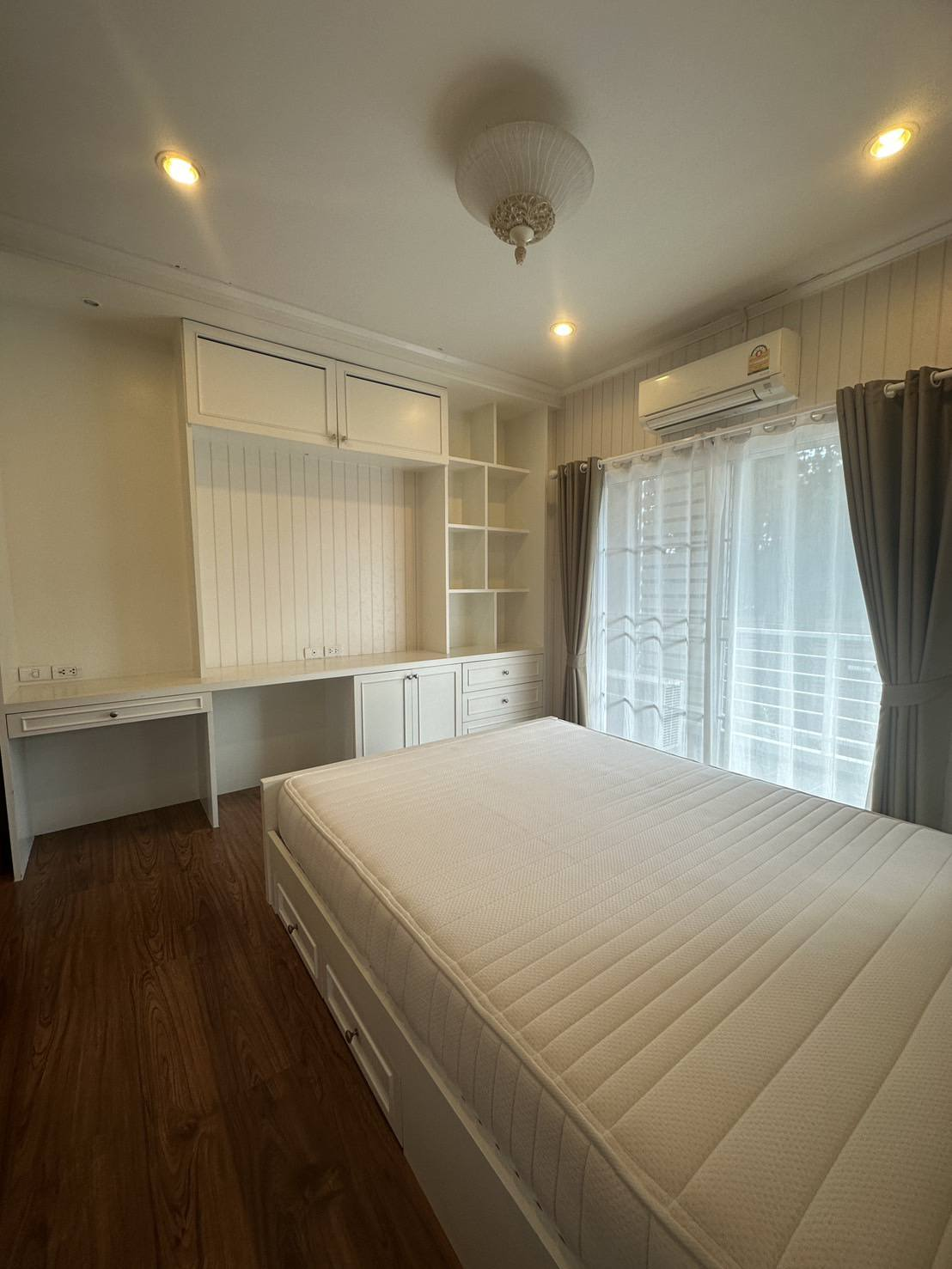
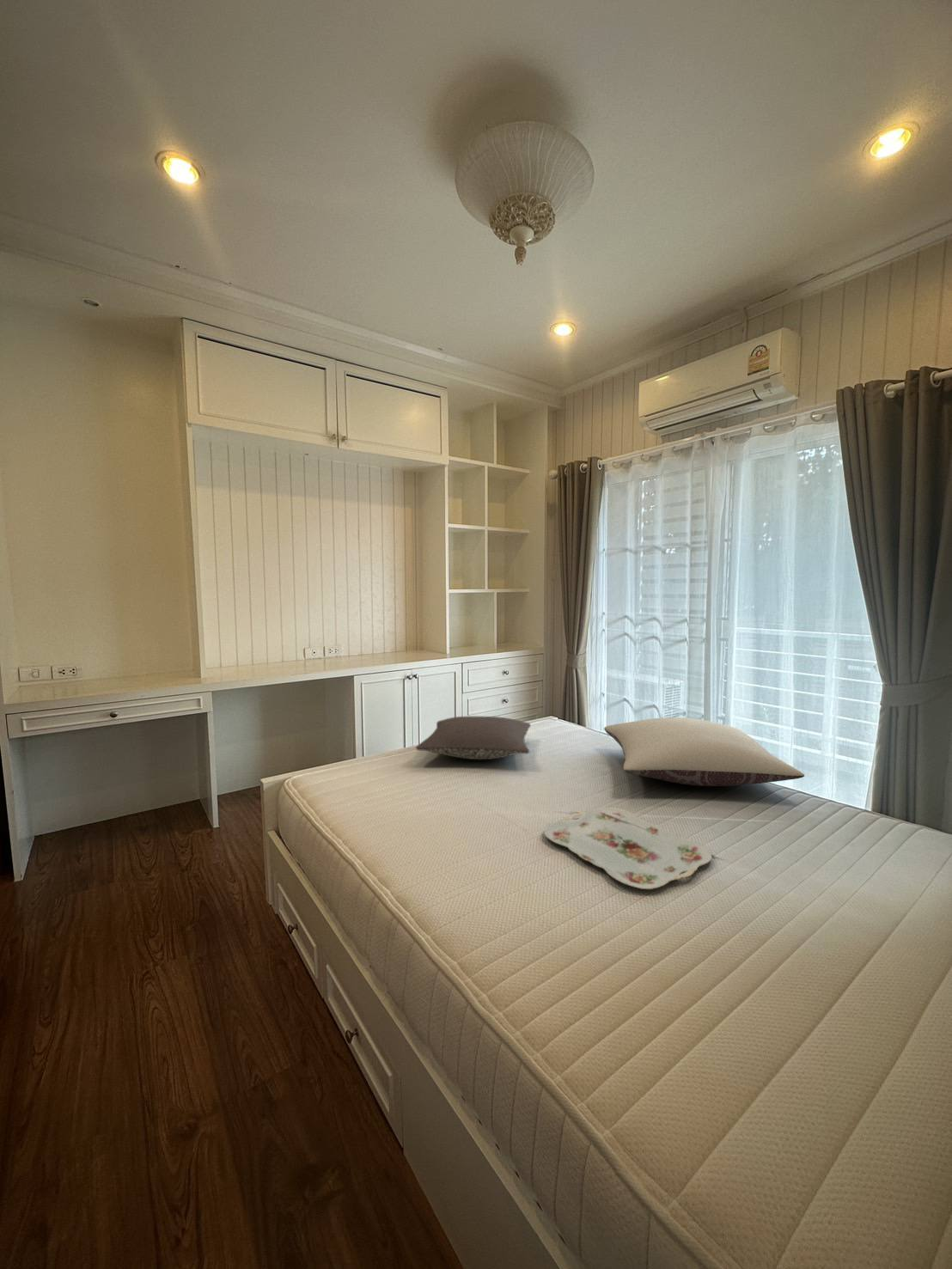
+ pillow (478, 735)
+ pillow (689, 747)
+ serving tray (623, 843)
